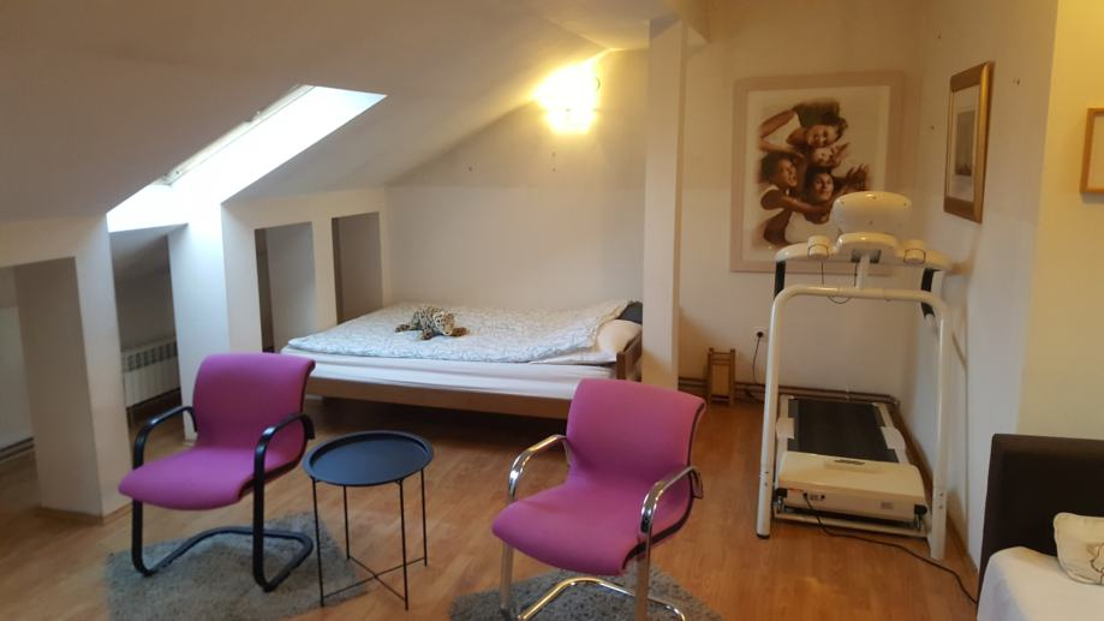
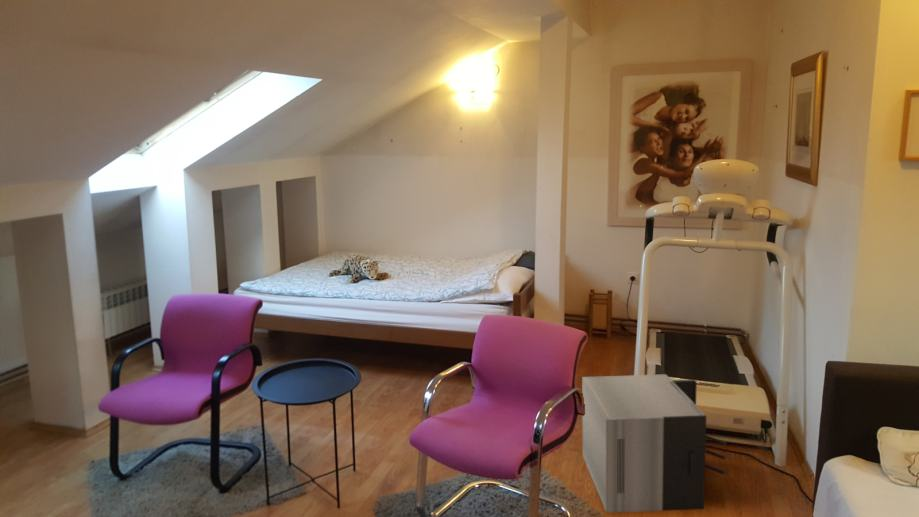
+ safe (649, 436)
